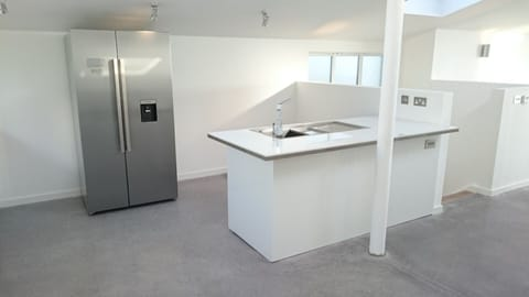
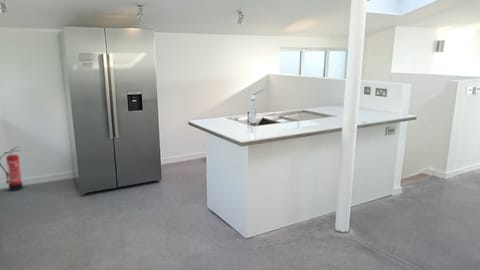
+ fire extinguisher (11, 168)
